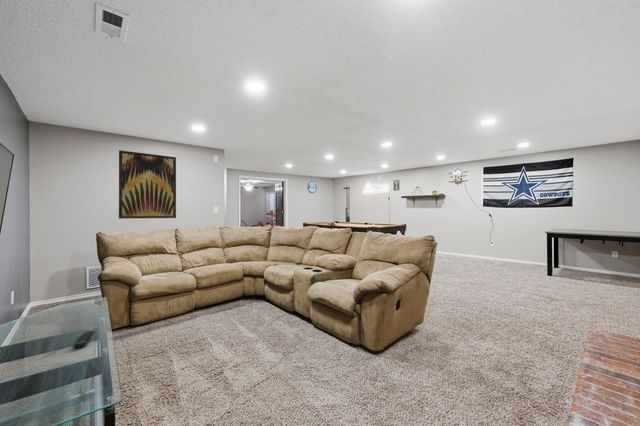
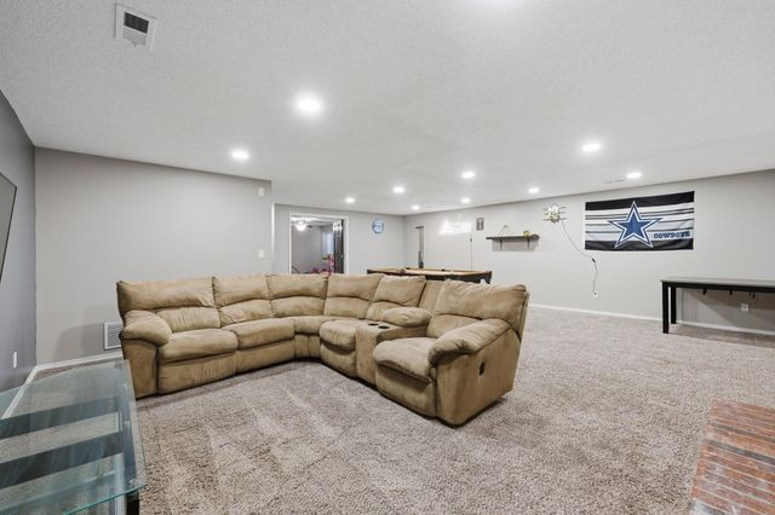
- remote control (84, 339)
- wall art (149, 186)
